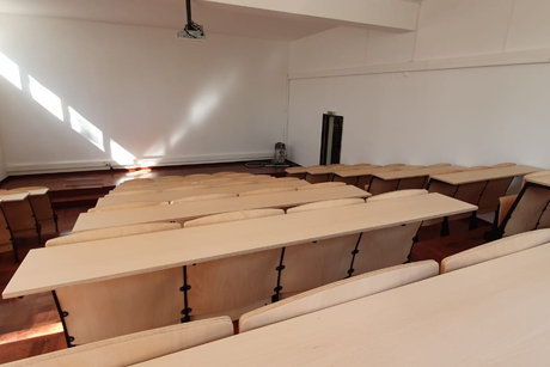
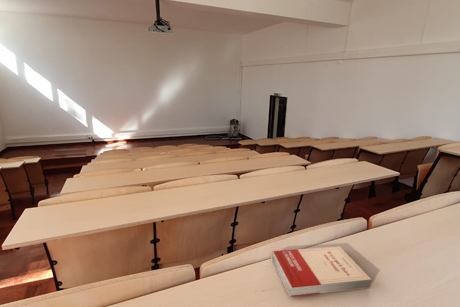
+ book (317, 267)
